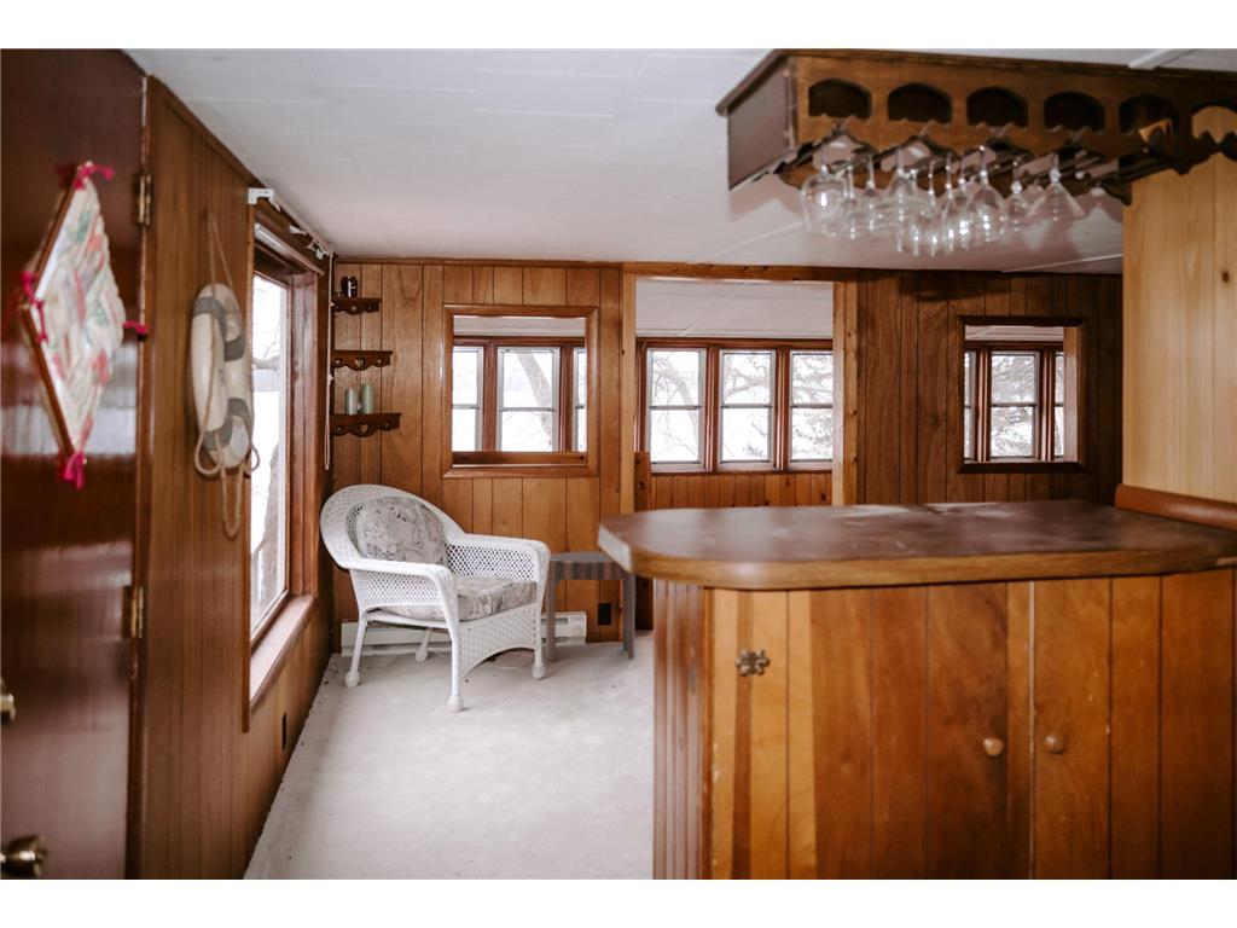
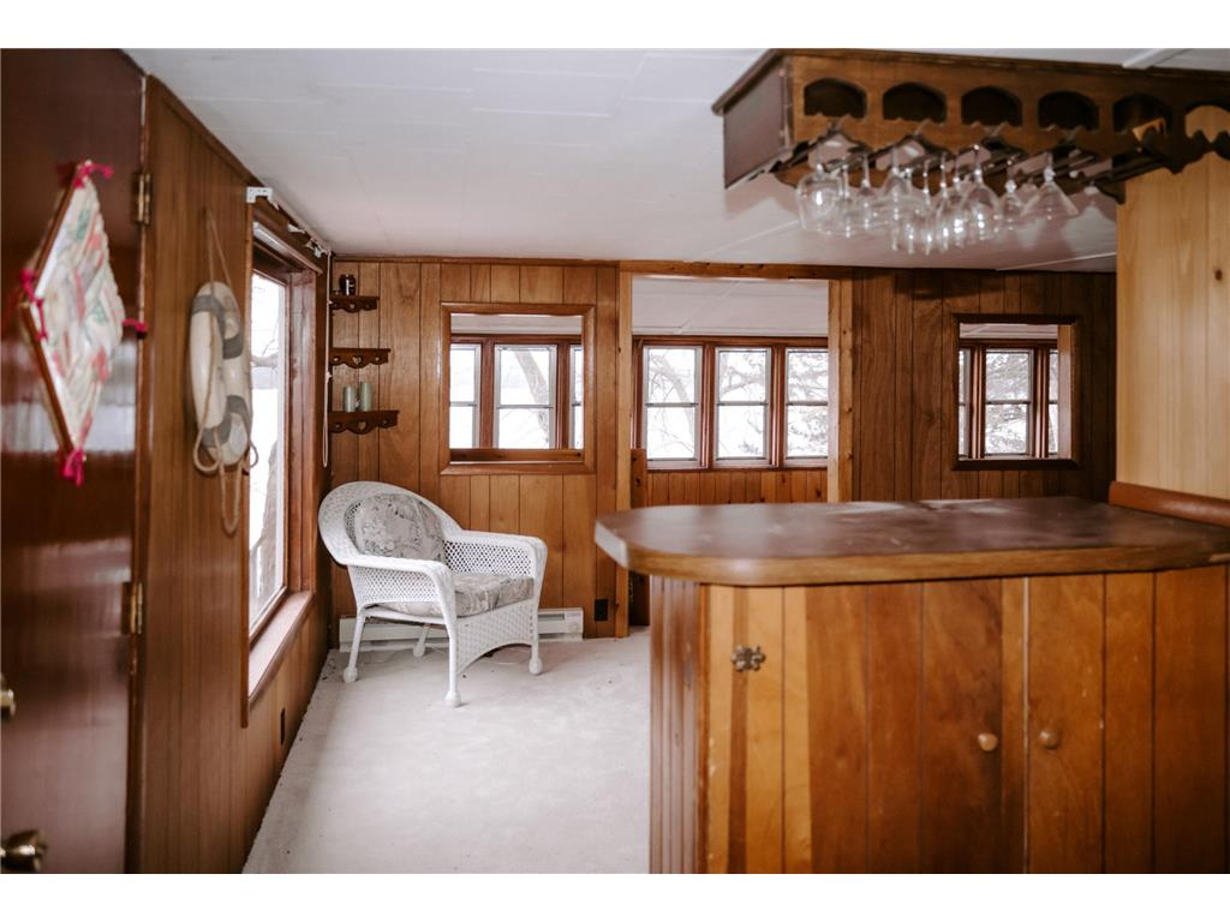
- side table (590, 579)
